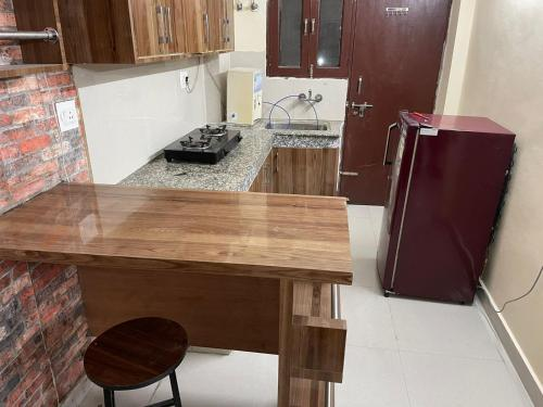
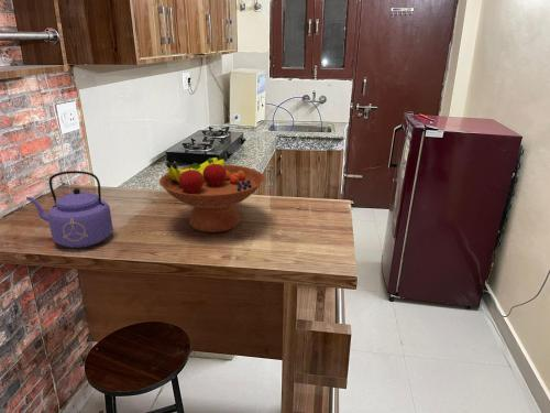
+ kettle (68, 206)
+ fruit bowl (213, 192)
